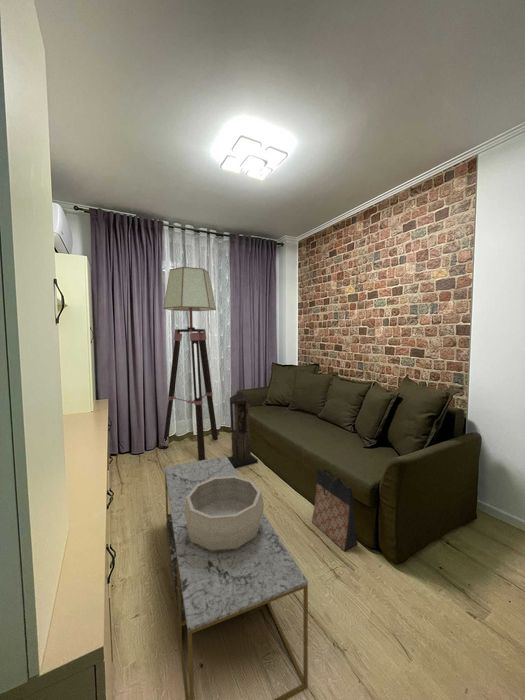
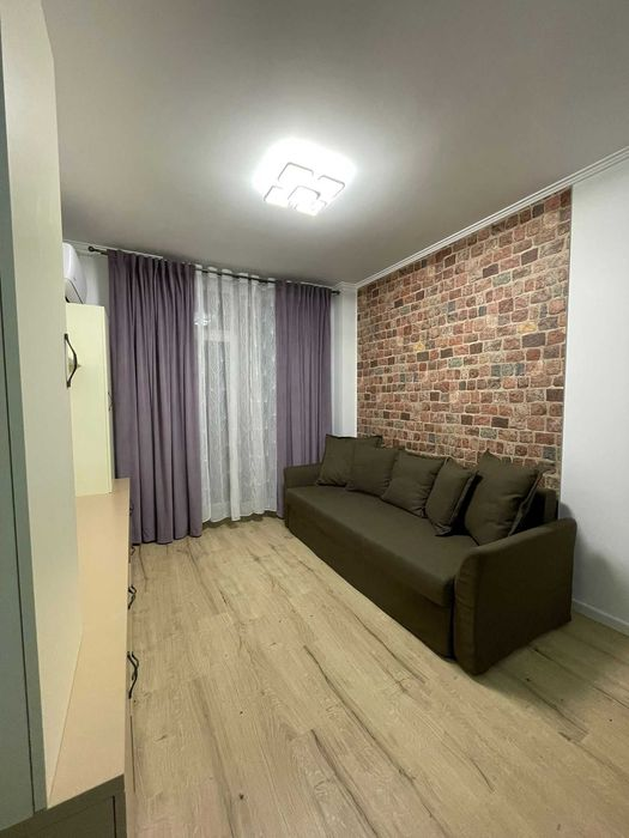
- lantern (240, 426)
- bag (332, 502)
- decorative bowl (224, 511)
- floor lamp (193, 361)
- coffee table (218, 549)
